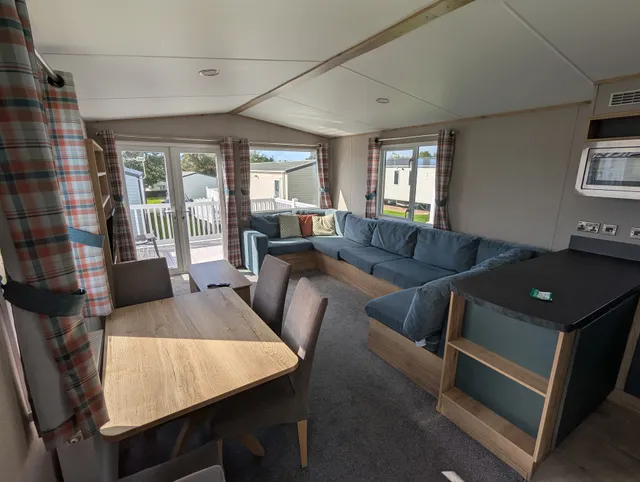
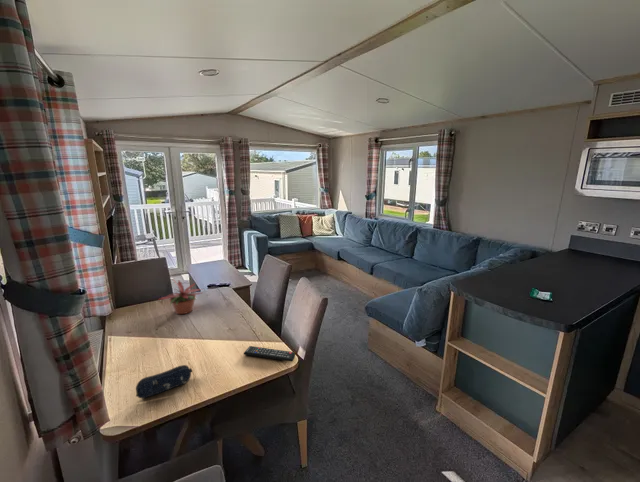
+ potted plant (181, 294)
+ remote control (269, 354)
+ pencil case (164, 381)
